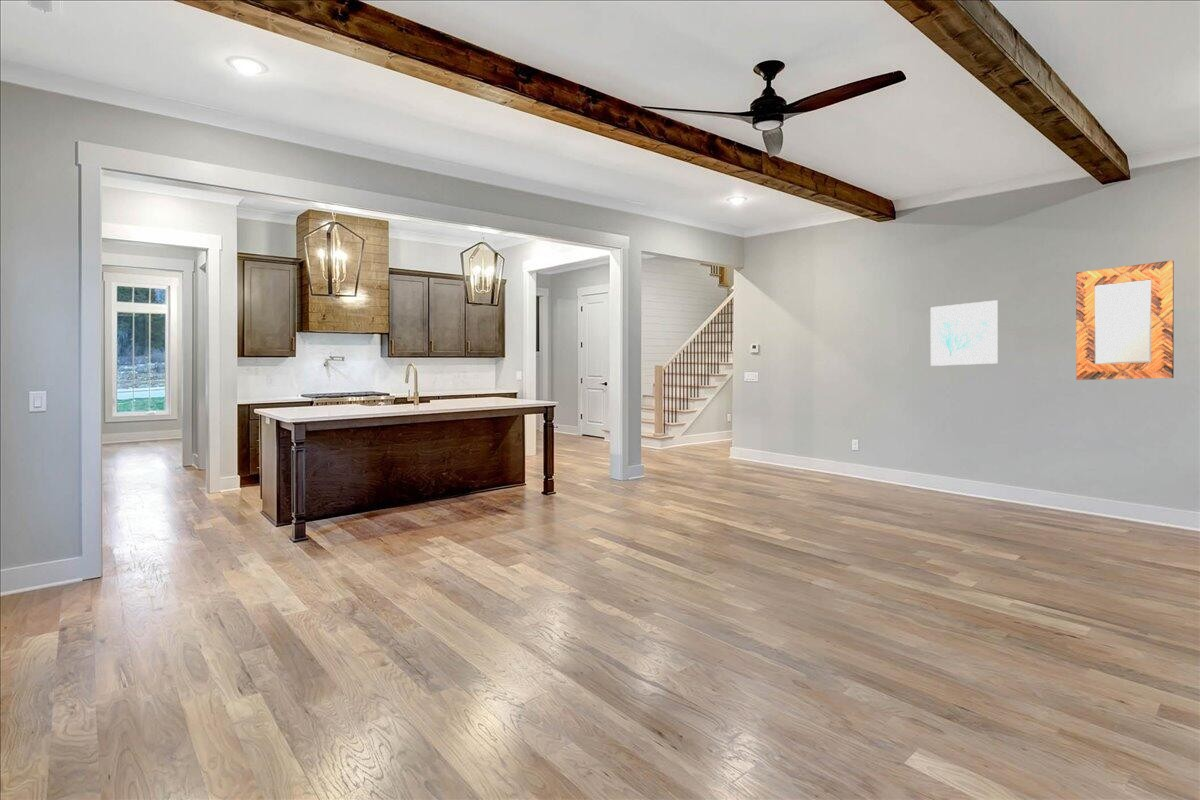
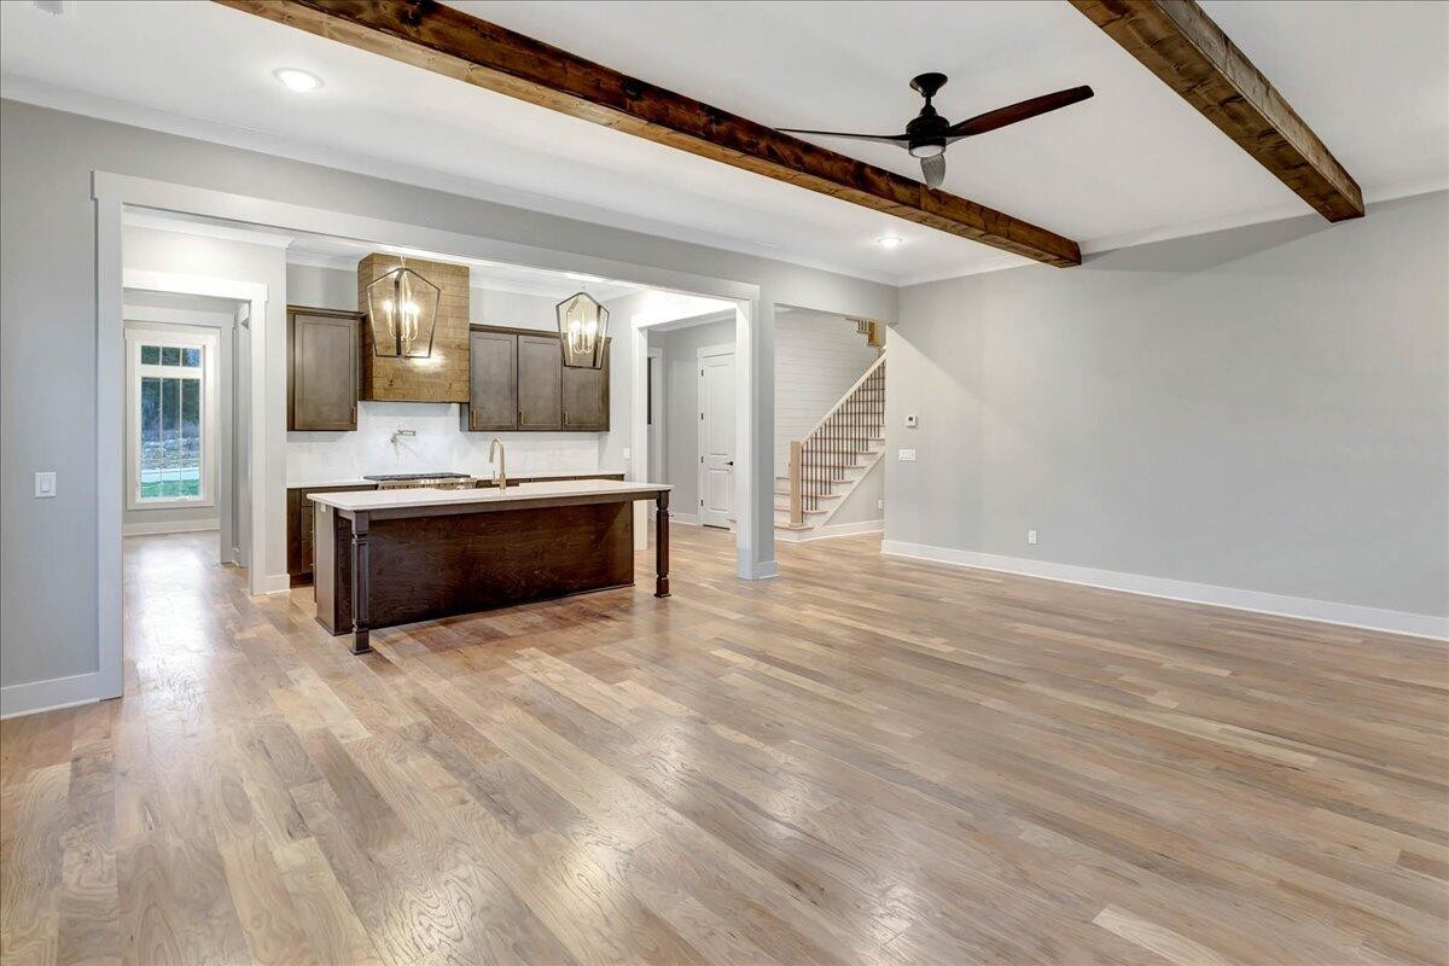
- wall art (962, 334)
- home mirror (1122, 322)
